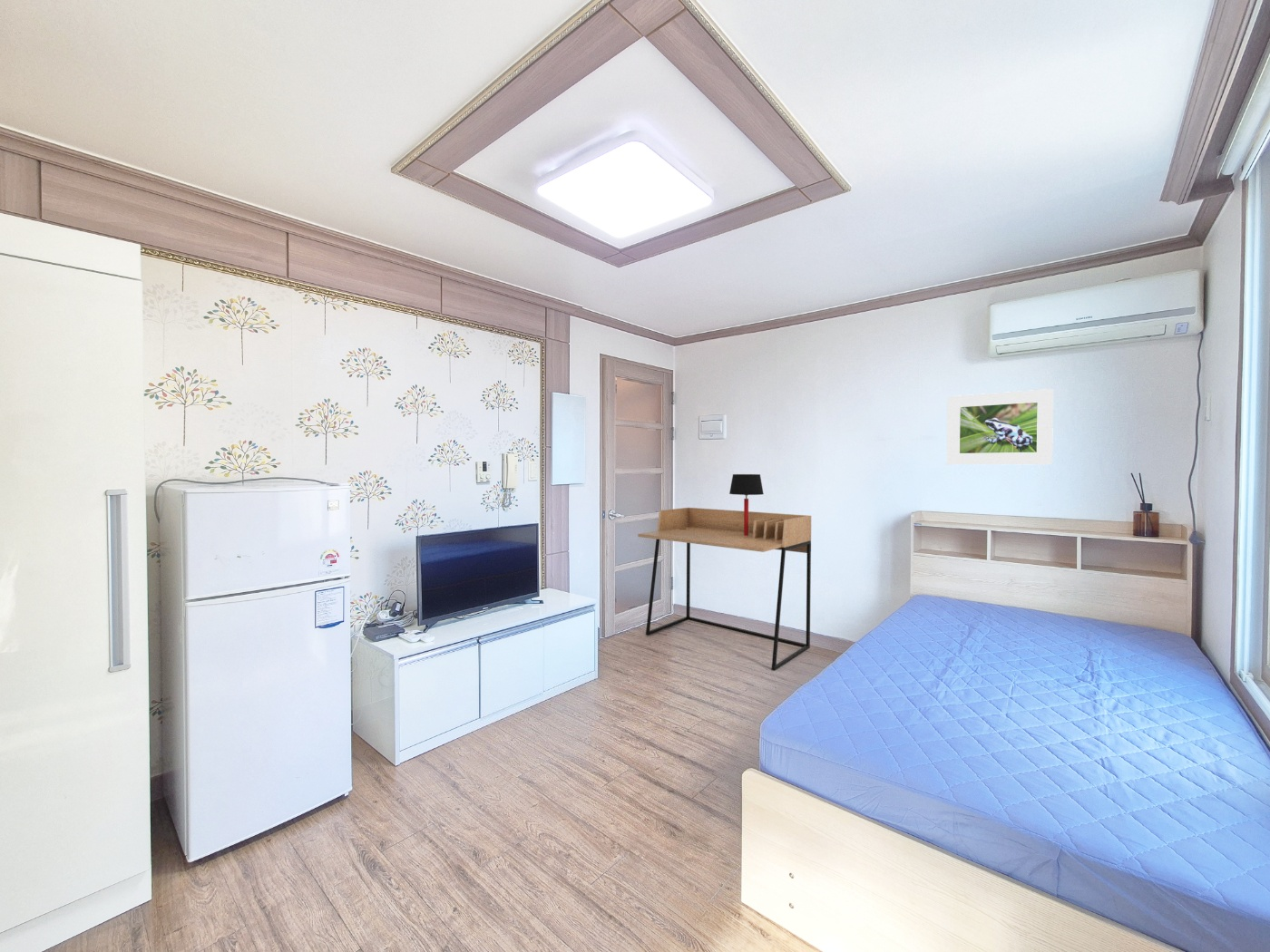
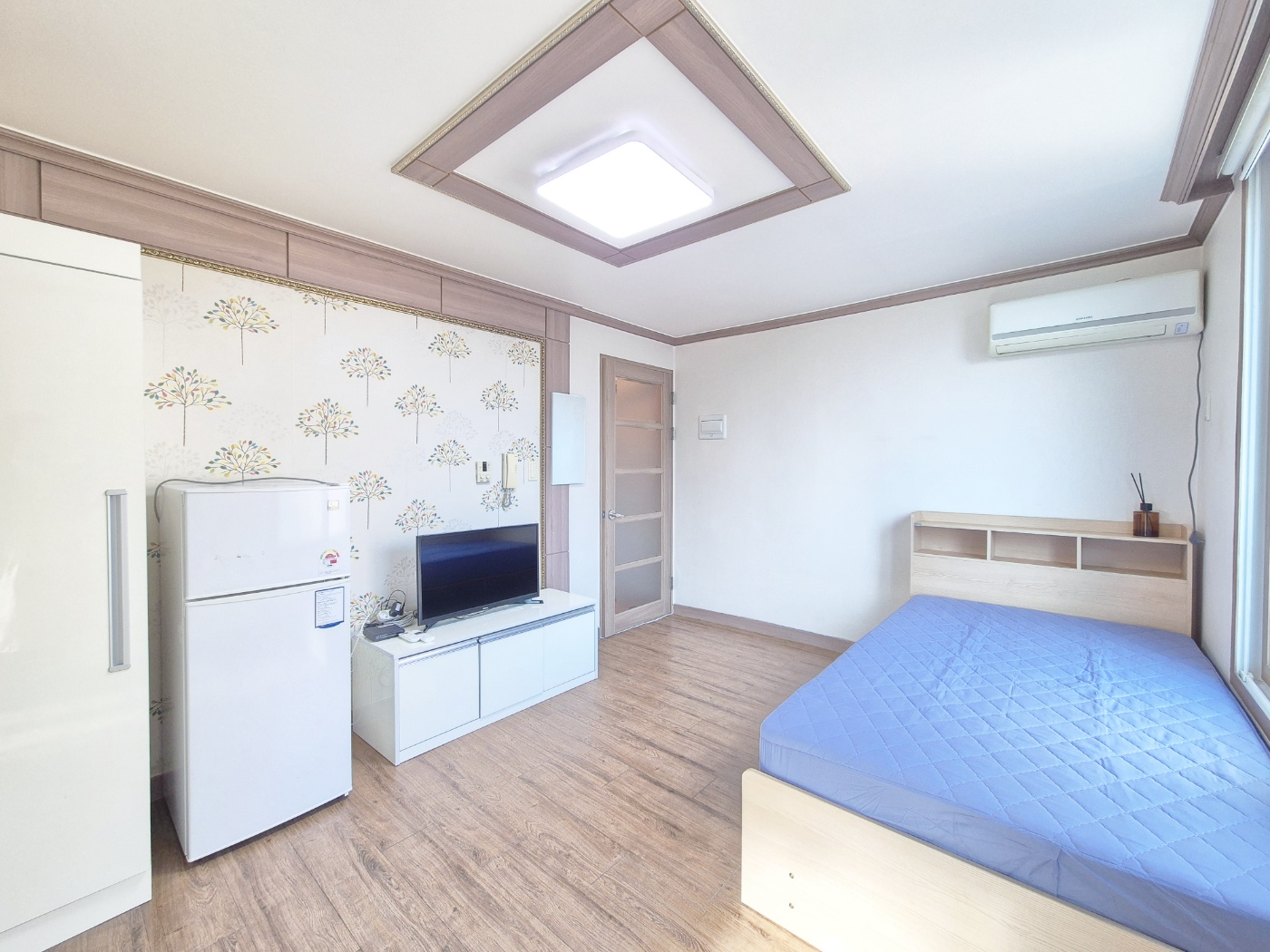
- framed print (997, 429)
- table lamp (746, 504)
- desk (689, 578)
